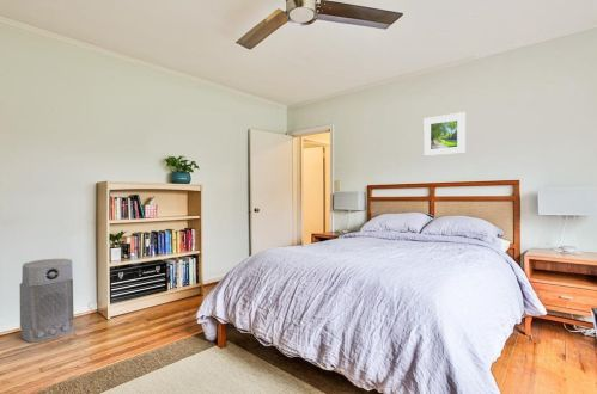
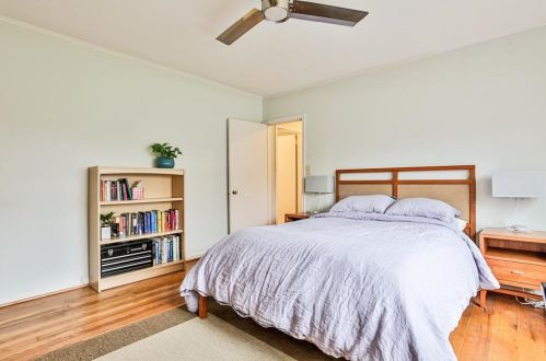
- air purifier (48, 296)
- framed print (444, 135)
